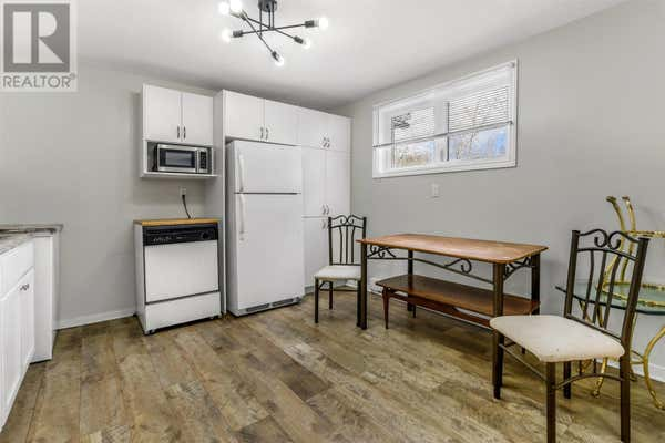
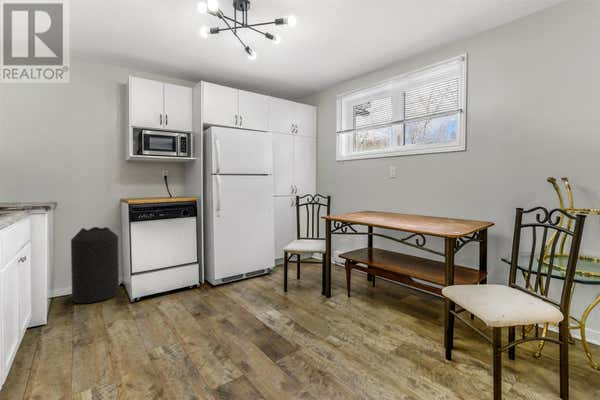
+ trash can (95, 262)
